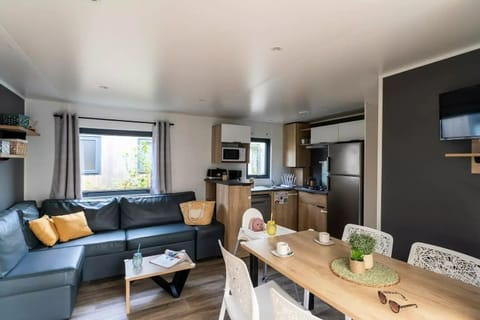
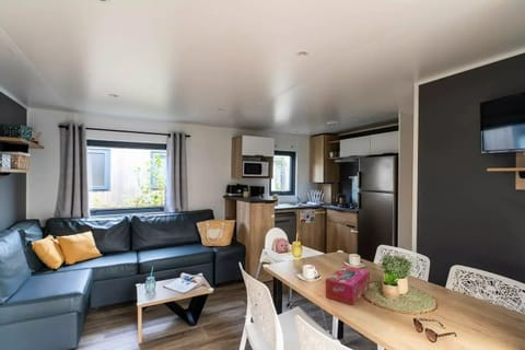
+ tissue box (348, 283)
